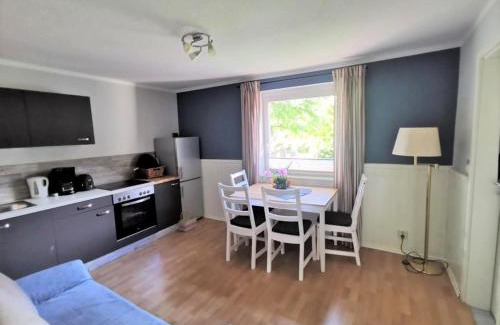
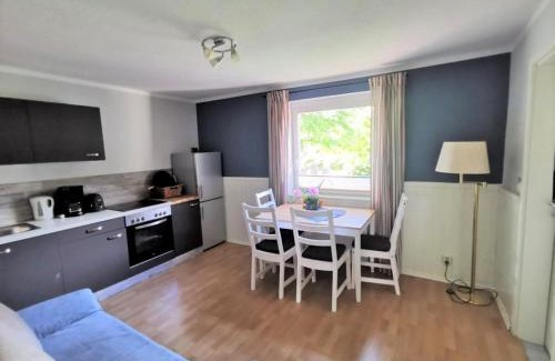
- basket (187, 219)
